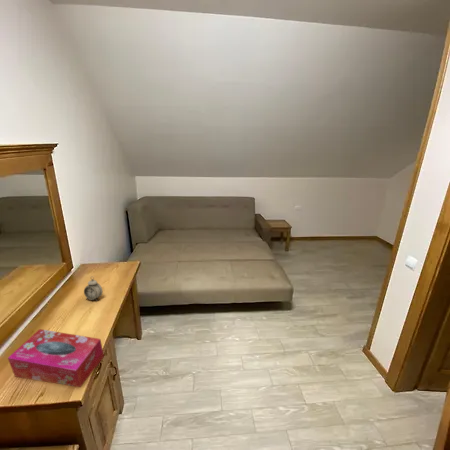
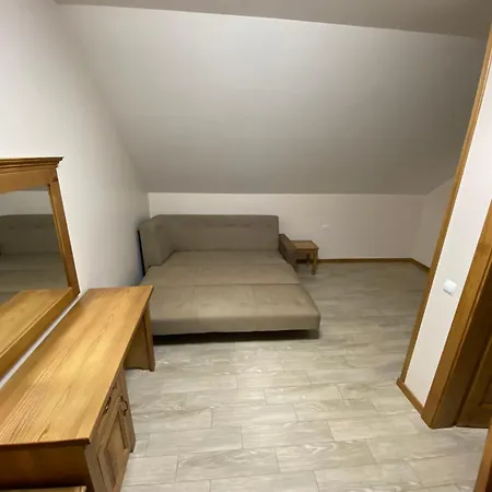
- tissue box (58, 357)
- alarm clock (92, 288)
